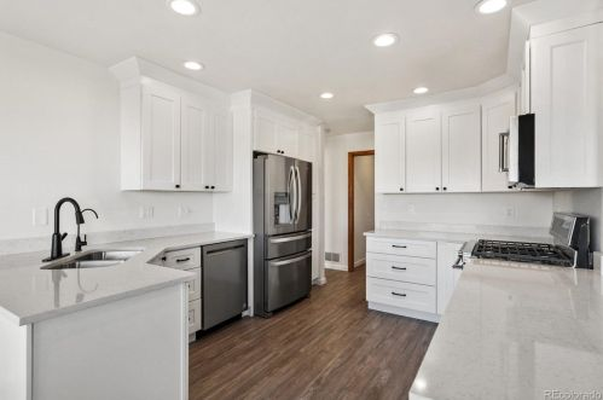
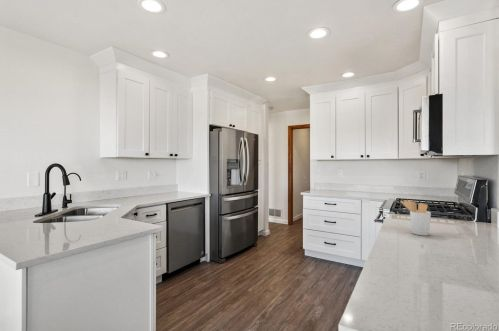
+ utensil holder (415, 216)
